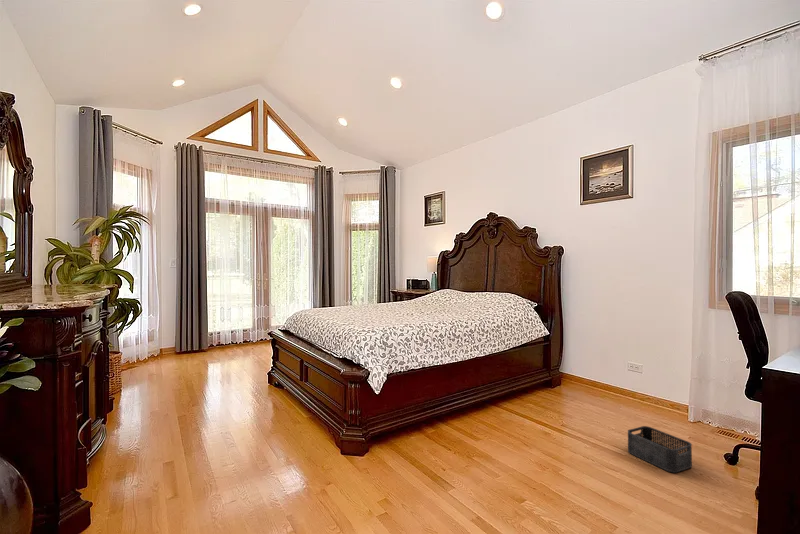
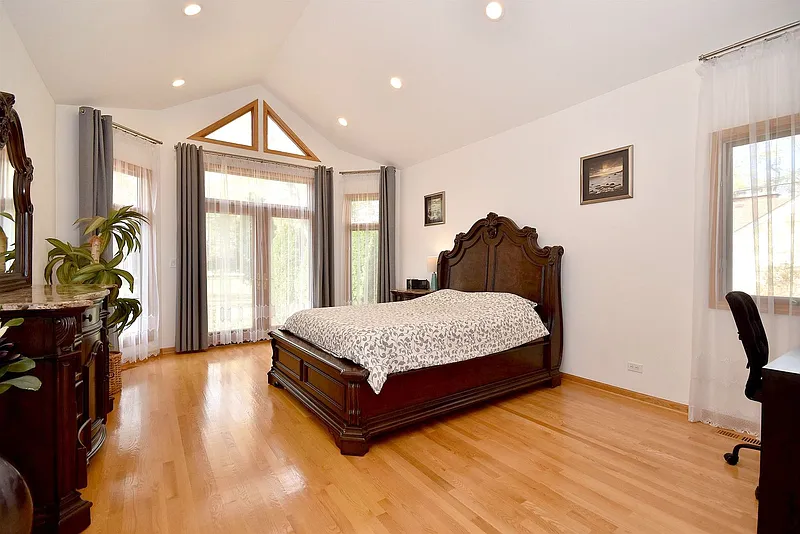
- storage bin (658, 447)
